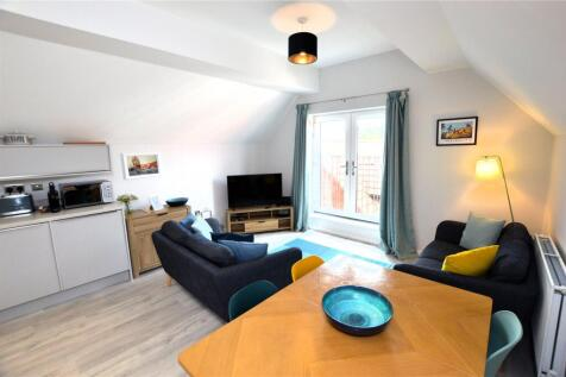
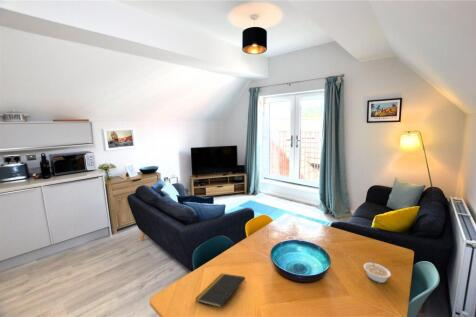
+ legume (375, 272)
+ notepad (221, 288)
